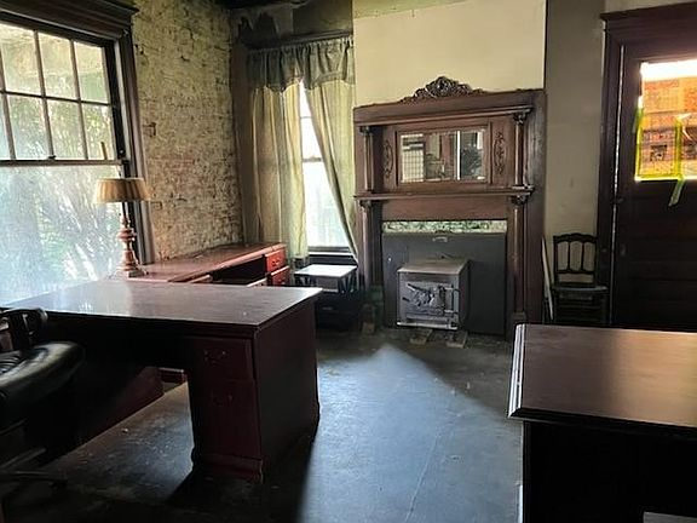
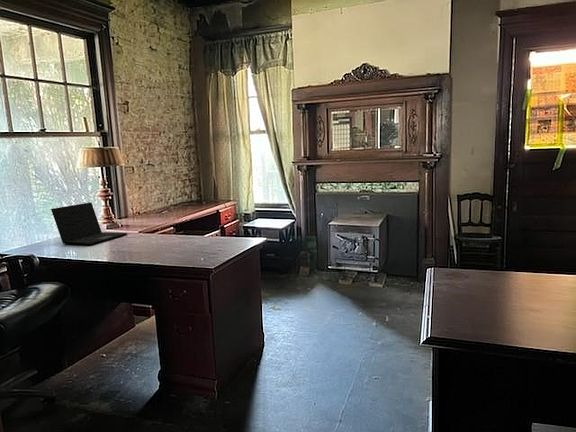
+ laptop (90, 222)
